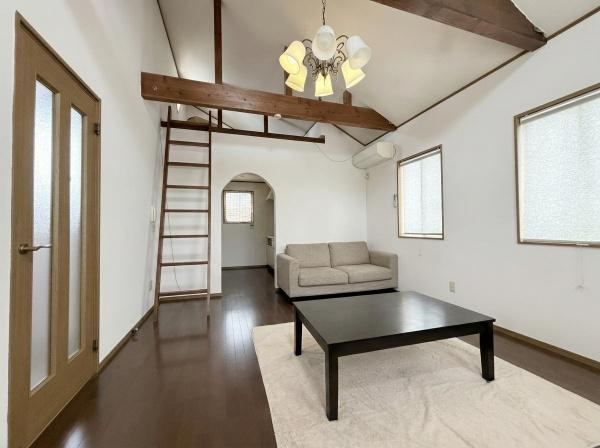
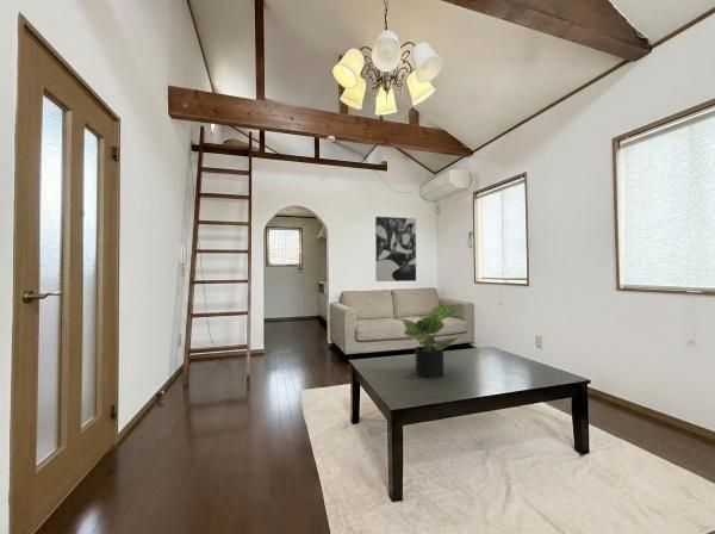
+ potted plant (434, 340)
+ wall art (396, 249)
